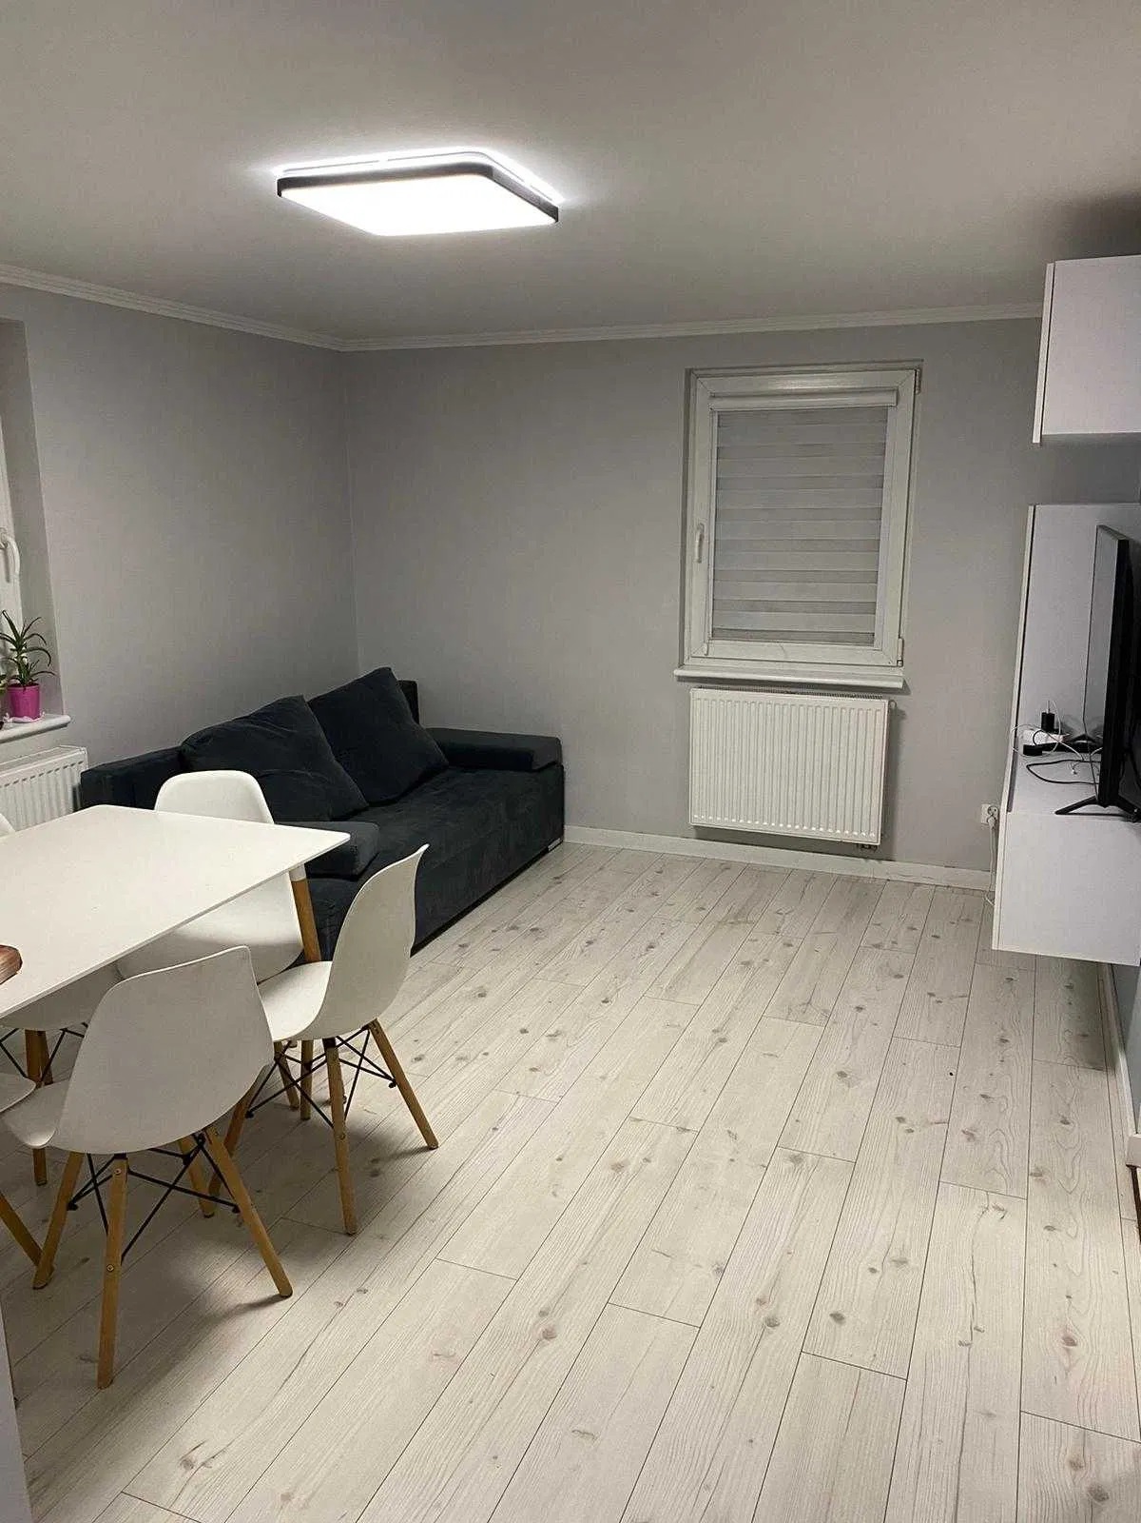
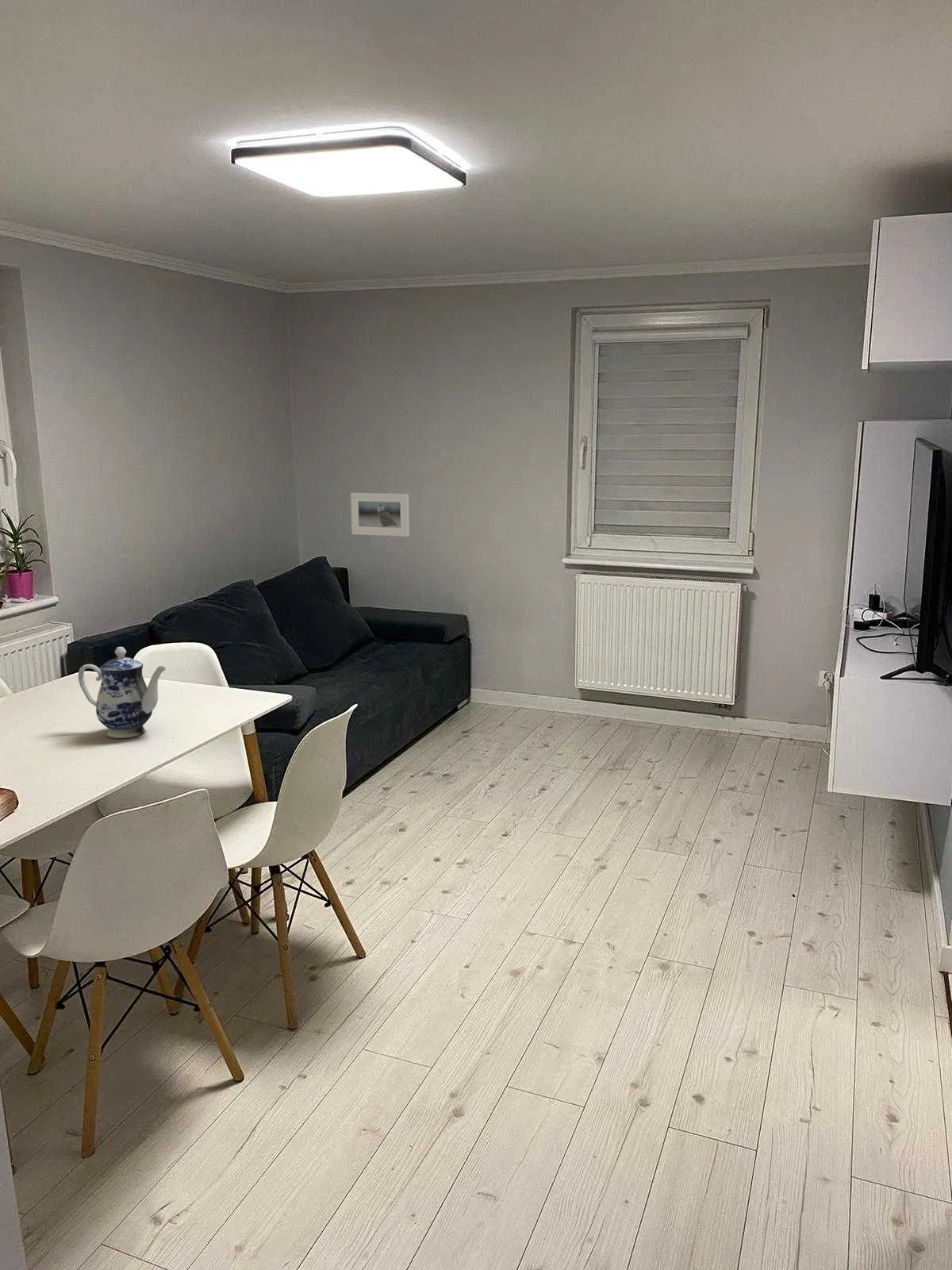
+ teapot (123, 690)
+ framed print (379, 514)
